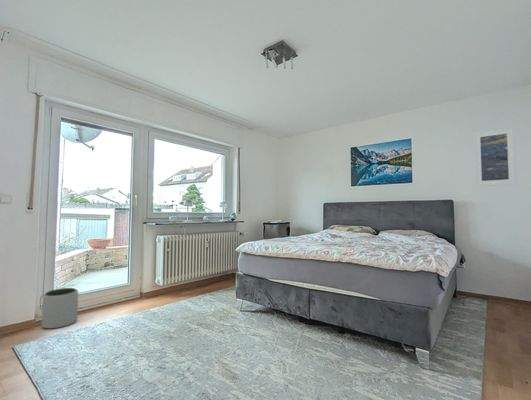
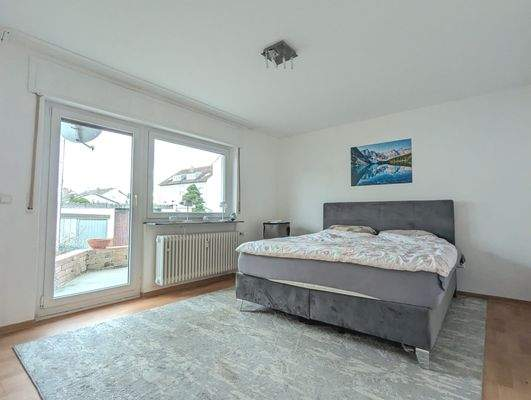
- plant pot (60, 307)
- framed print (494, 157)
